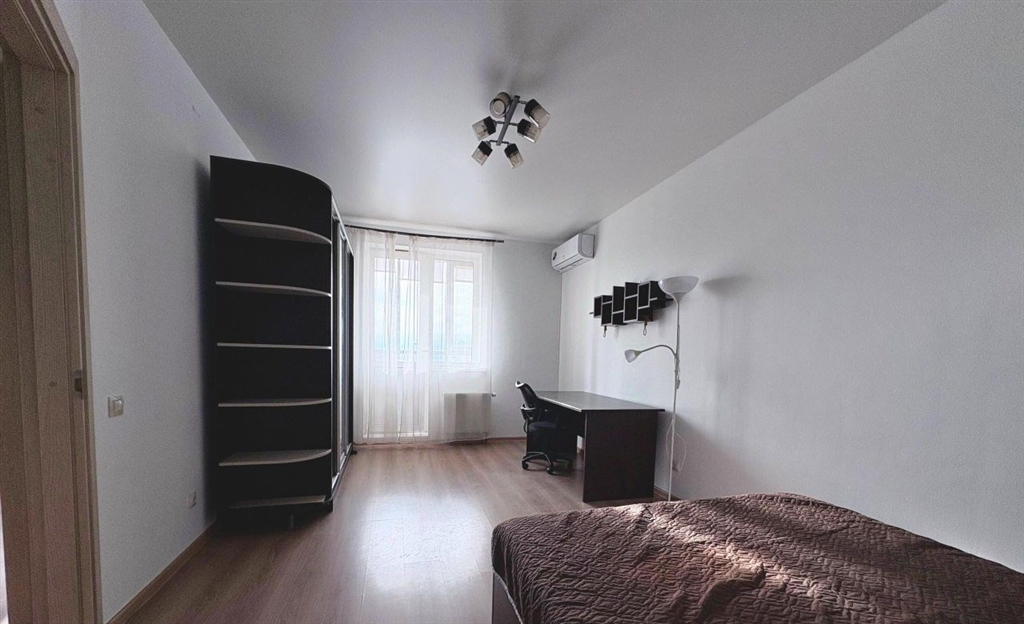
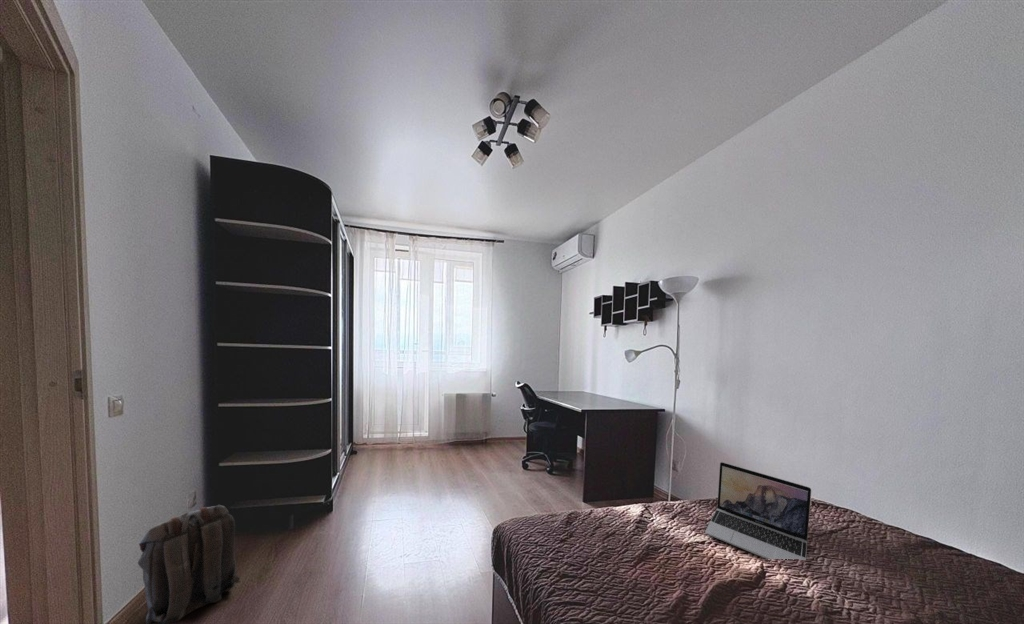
+ backpack (192, 556)
+ laptop (757, 511)
